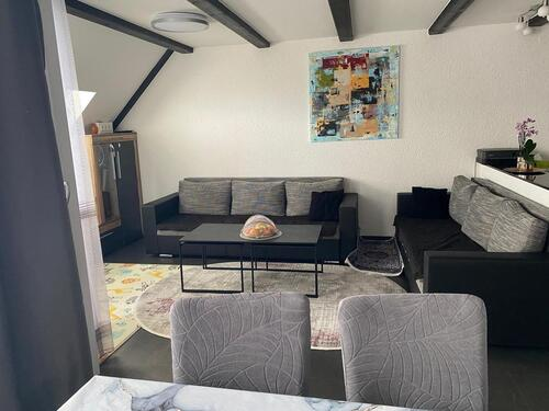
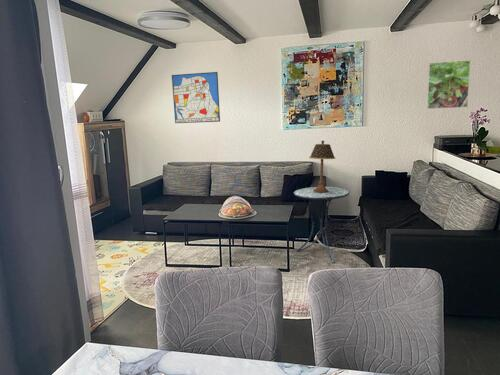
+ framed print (448, 85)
+ table lamp (321, 166)
+ wall art (195, 98)
+ side table (321, 222)
